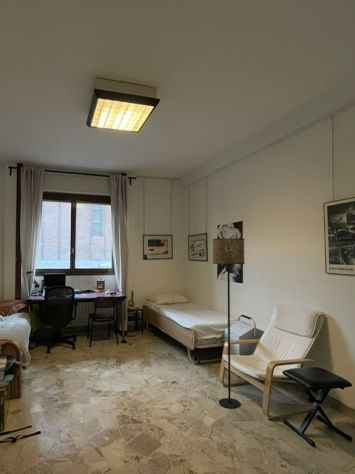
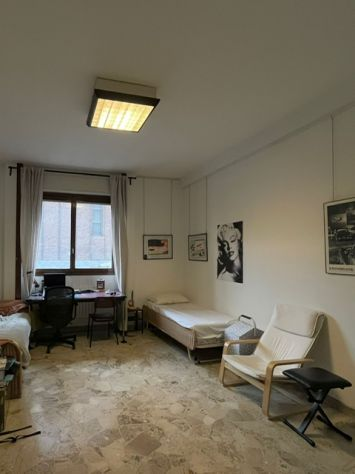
- floor lamp (228, 320)
